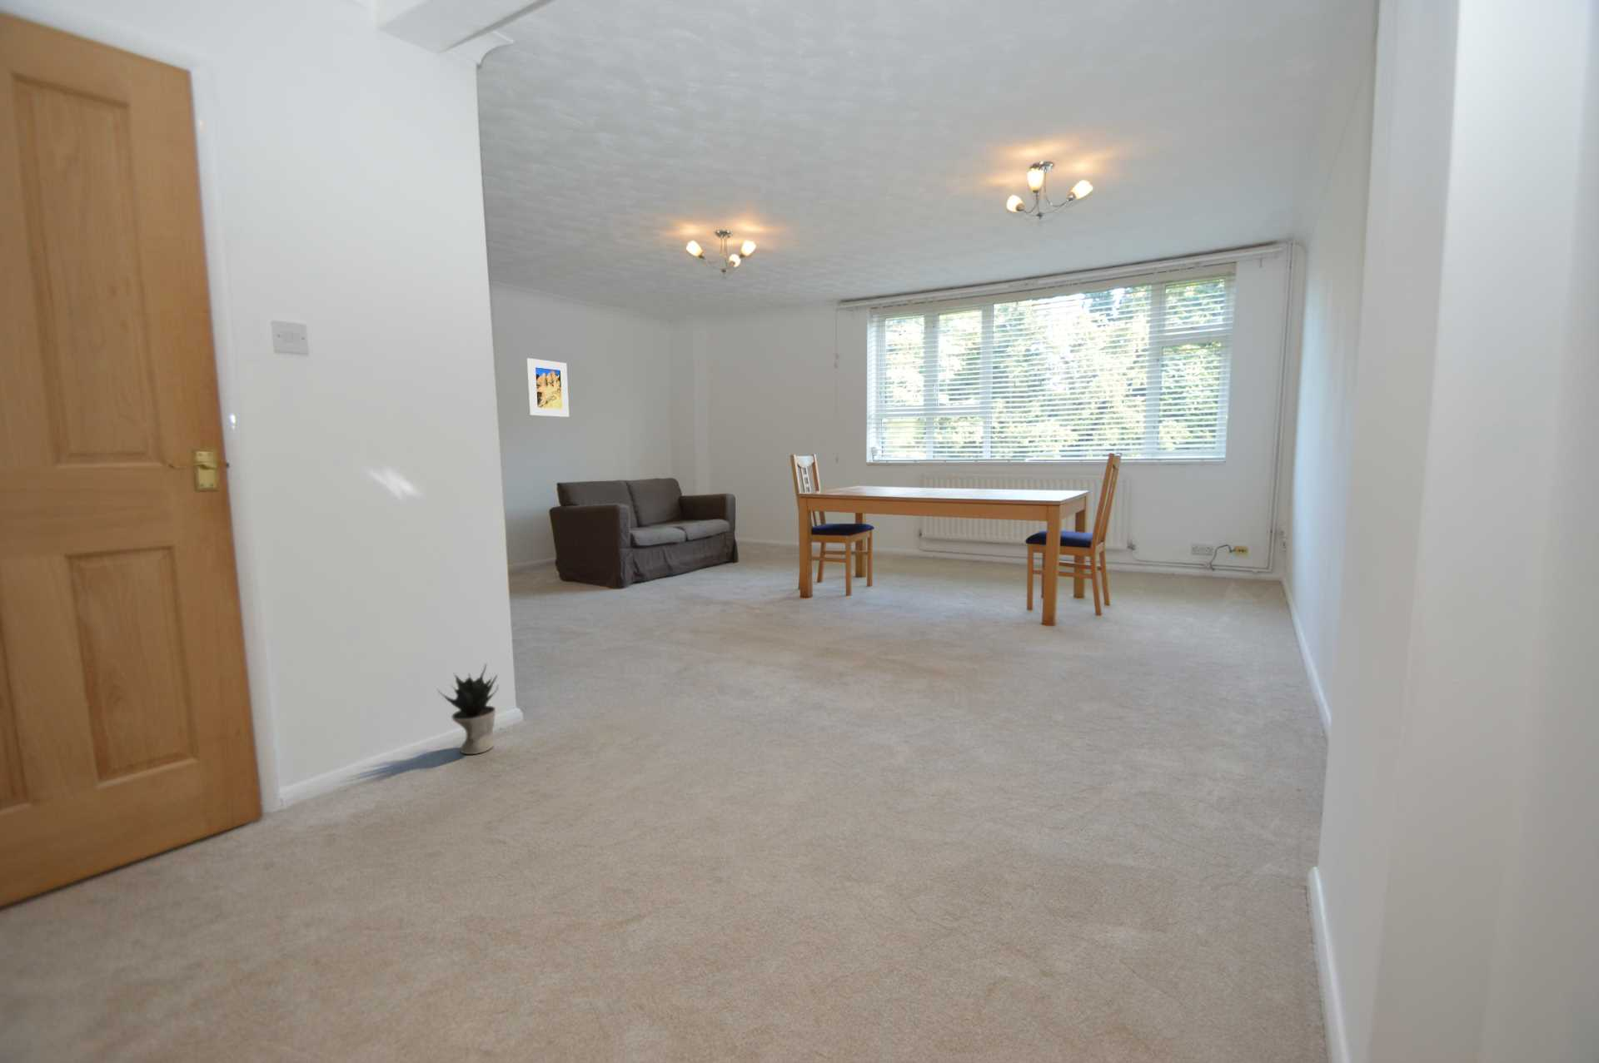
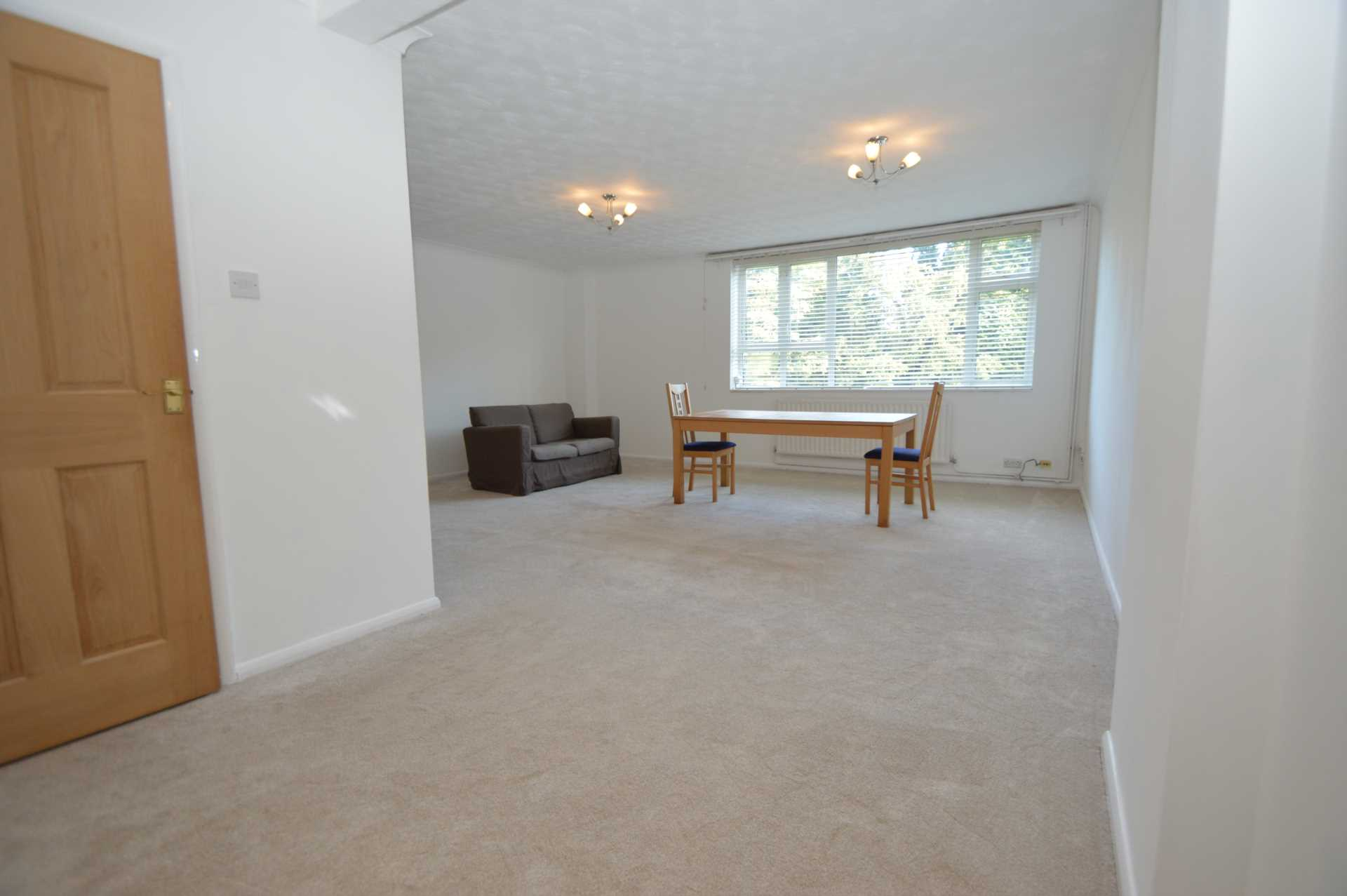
- potted plant (472, 708)
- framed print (548, 388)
